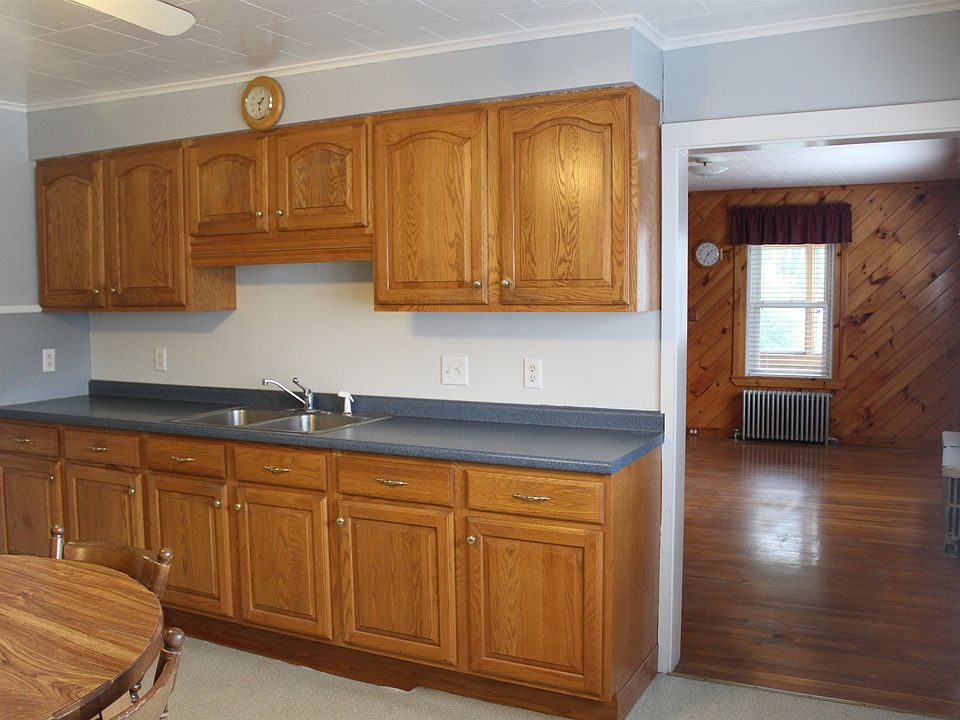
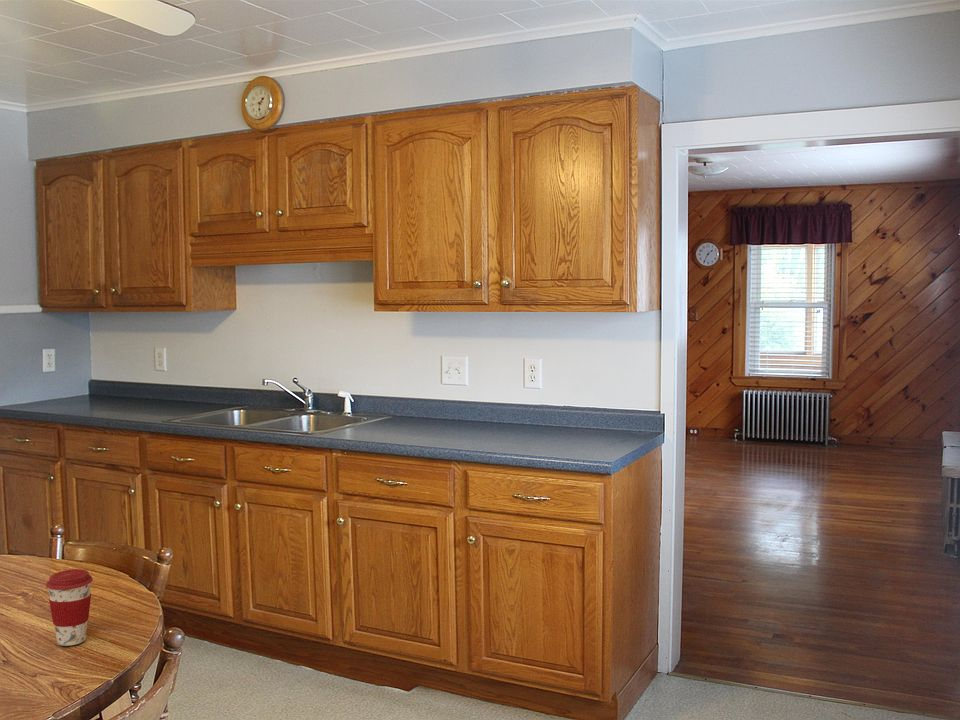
+ coffee cup (70, 607)
